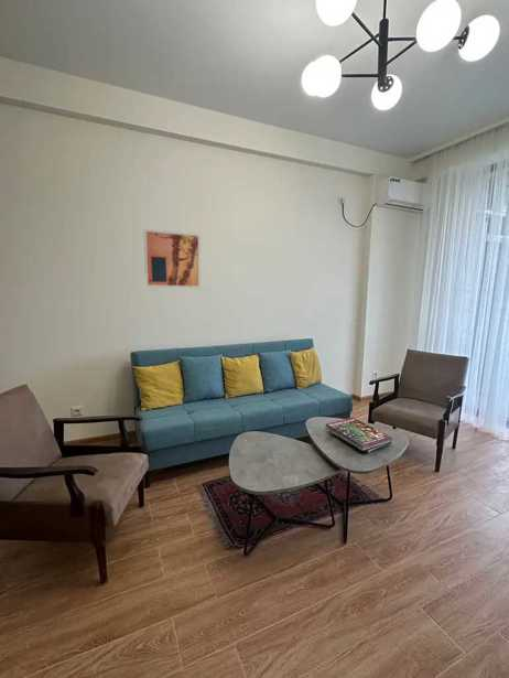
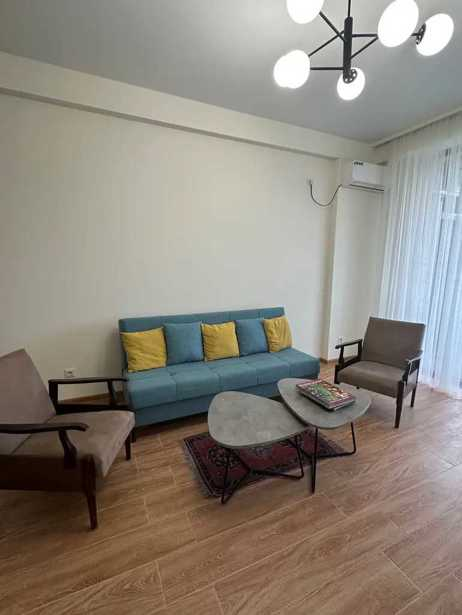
- wall art (173, 259)
